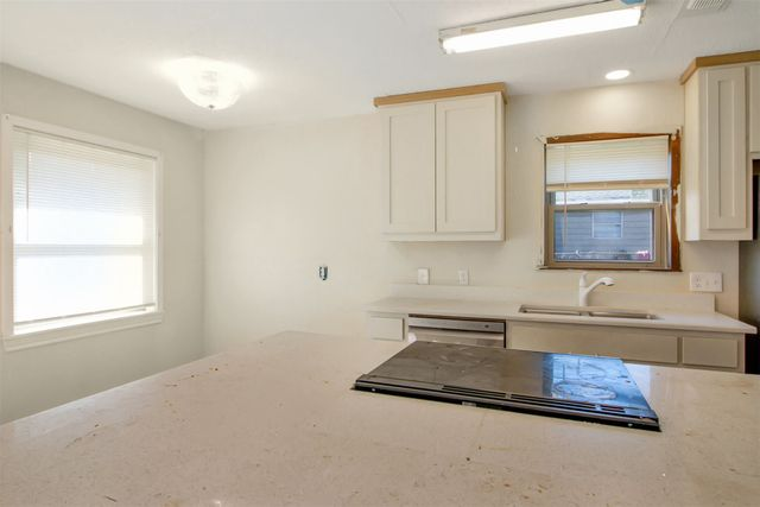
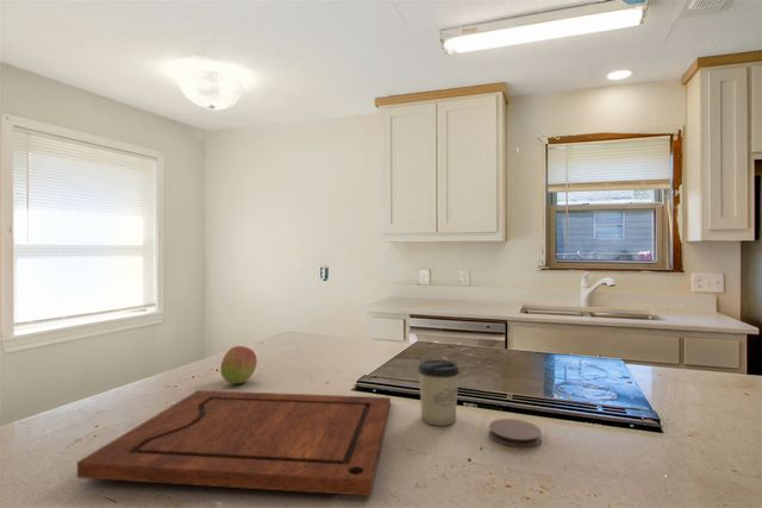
+ cup (438, 391)
+ fruit (238, 364)
+ cutting board (262, 429)
+ coaster (514, 432)
